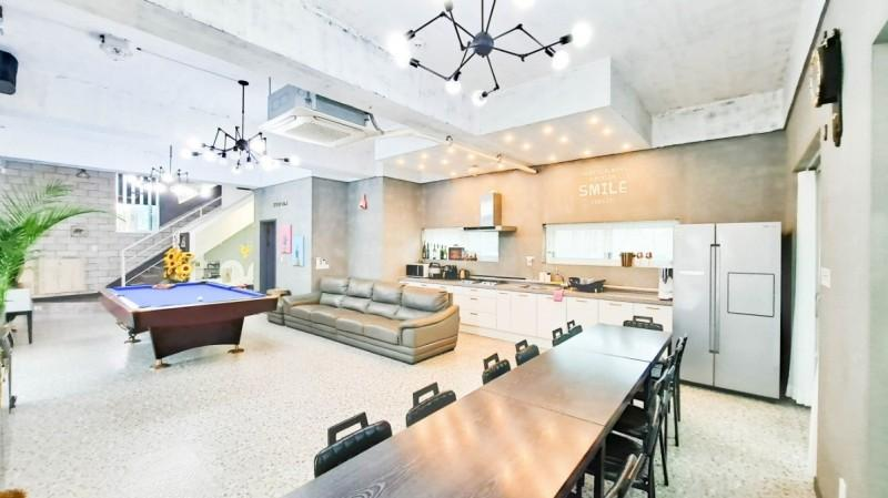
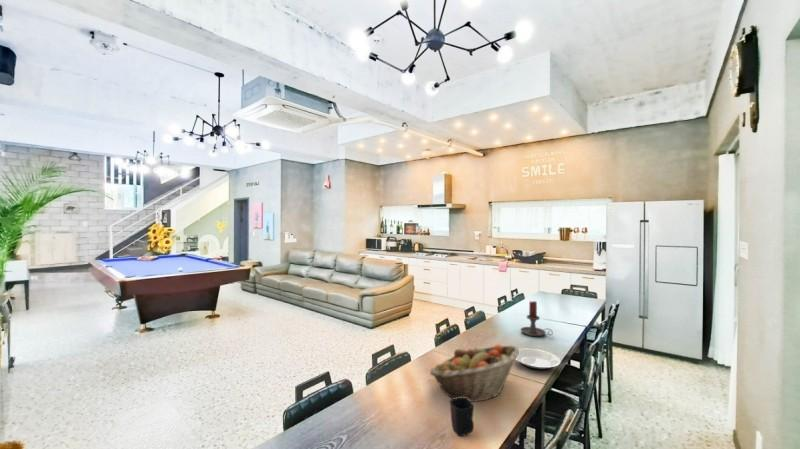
+ candle holder (536, 317)
+ fruit basket (475, 367)
+ mug (464, 419)
+ plate (535, 360)
